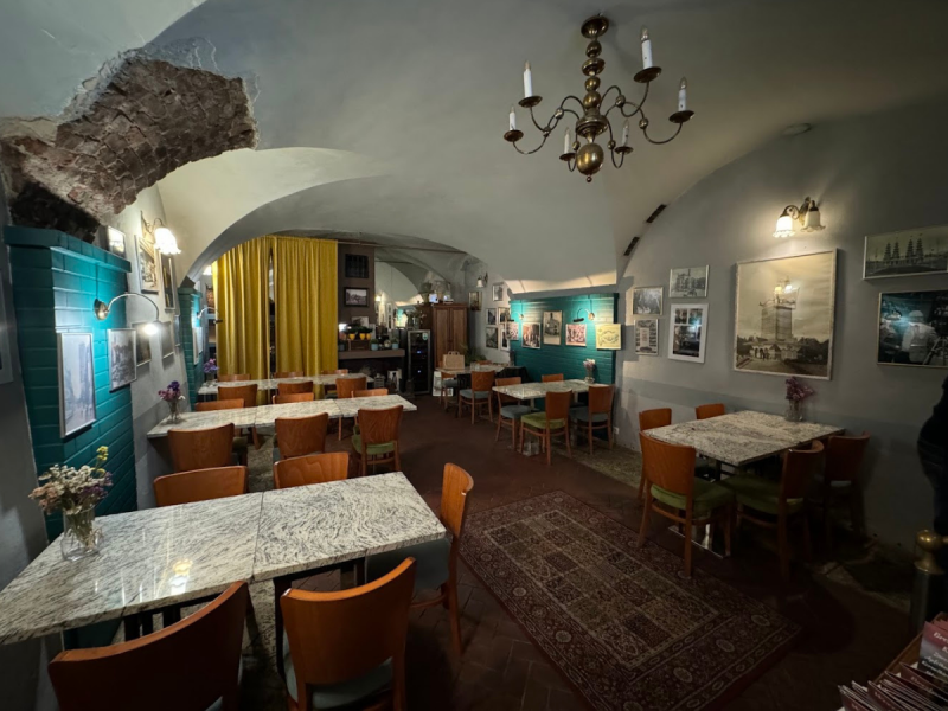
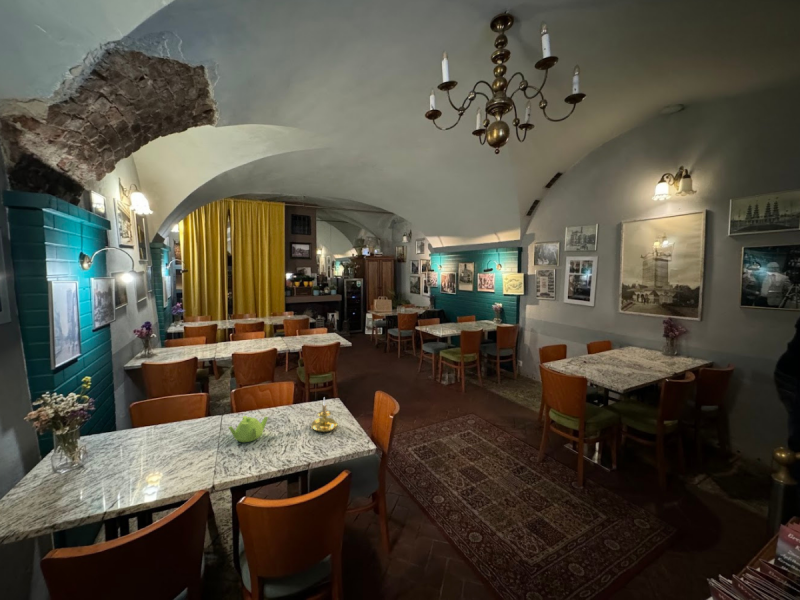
+ candle holder (325, 412)
+ teapot (249, 427)
